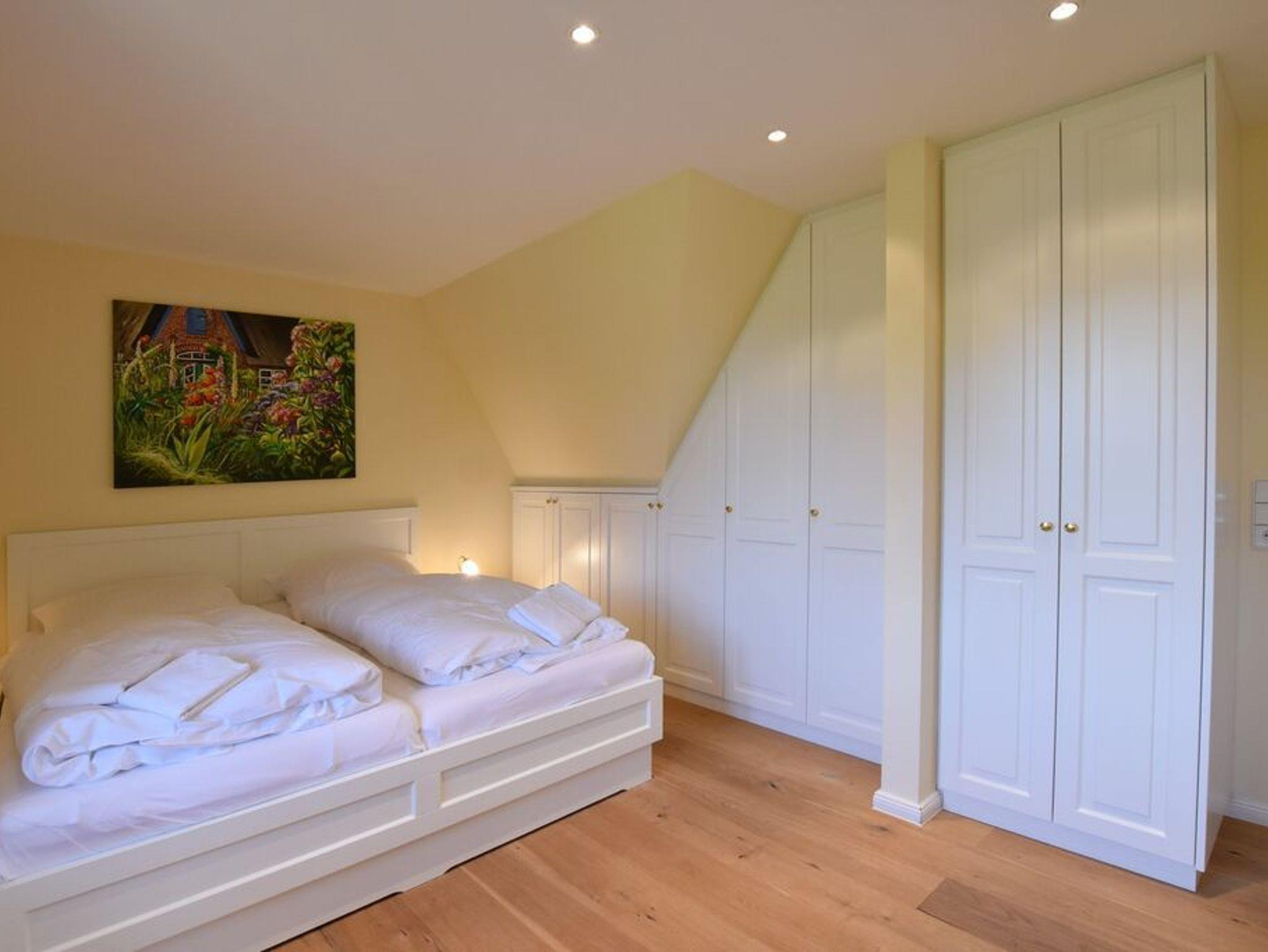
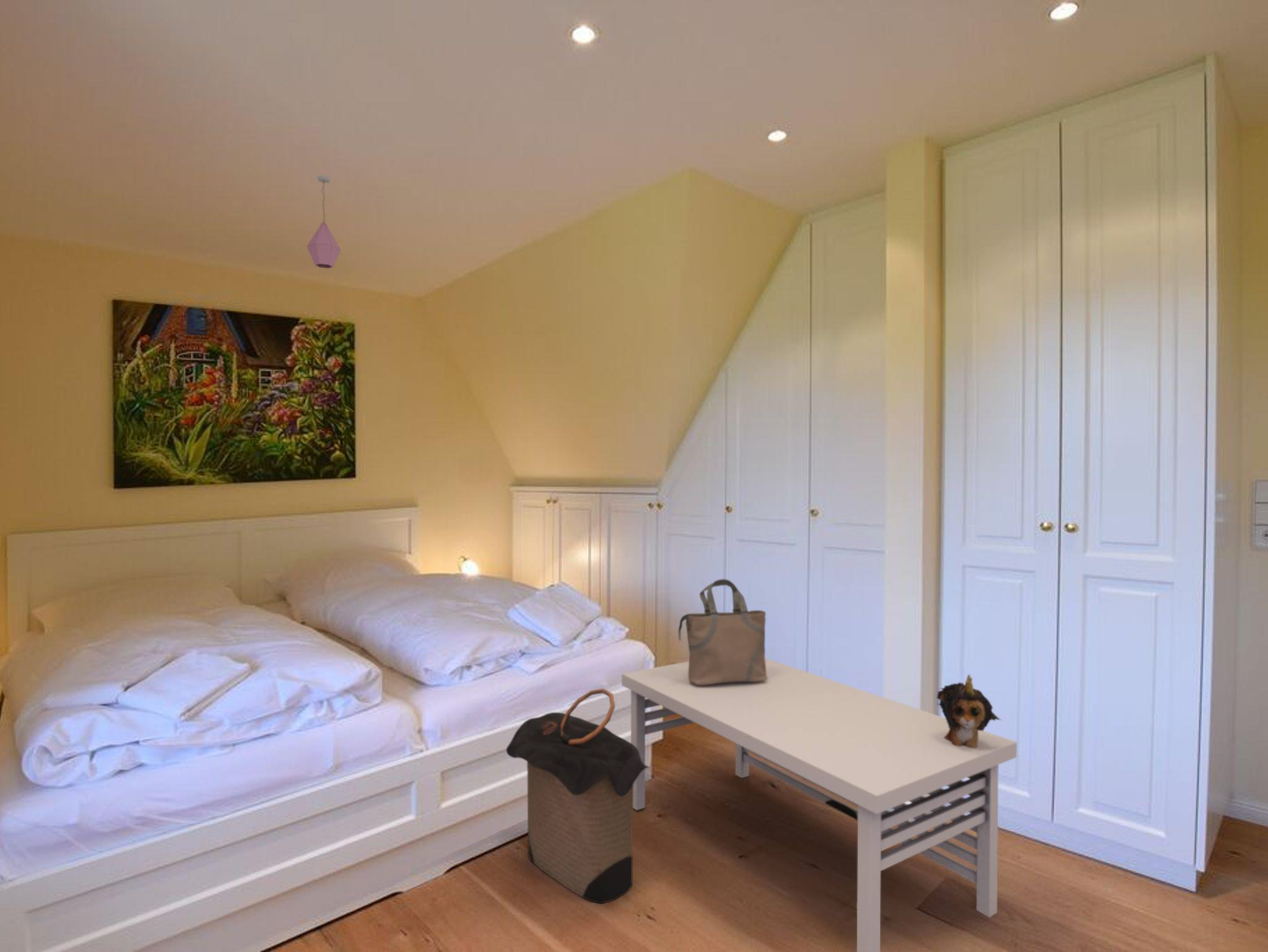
+ laundry hamper (573, 779)
+ tote bag (721, 630)
+ plush toy (968, 706)
+ pendant light (324, 222)
+ storage bench (791, 779)
